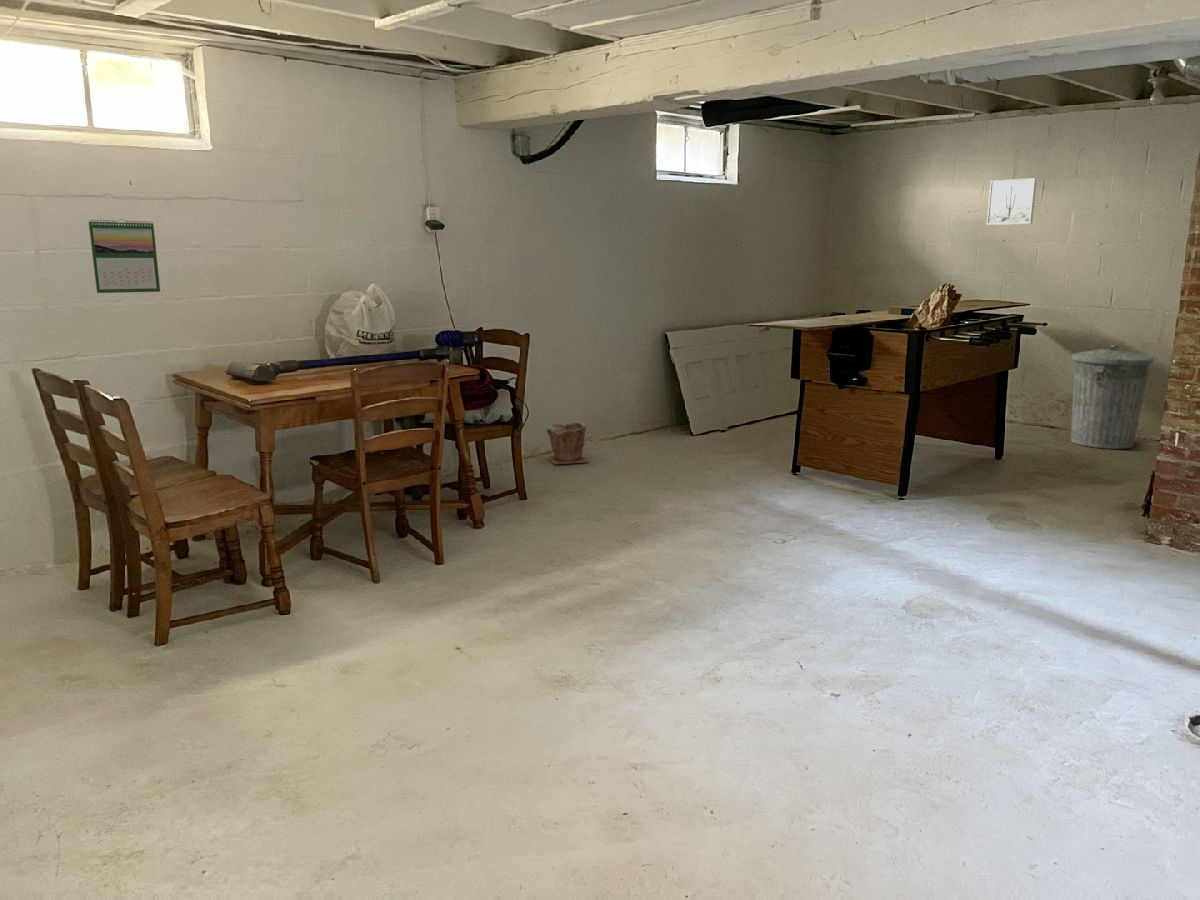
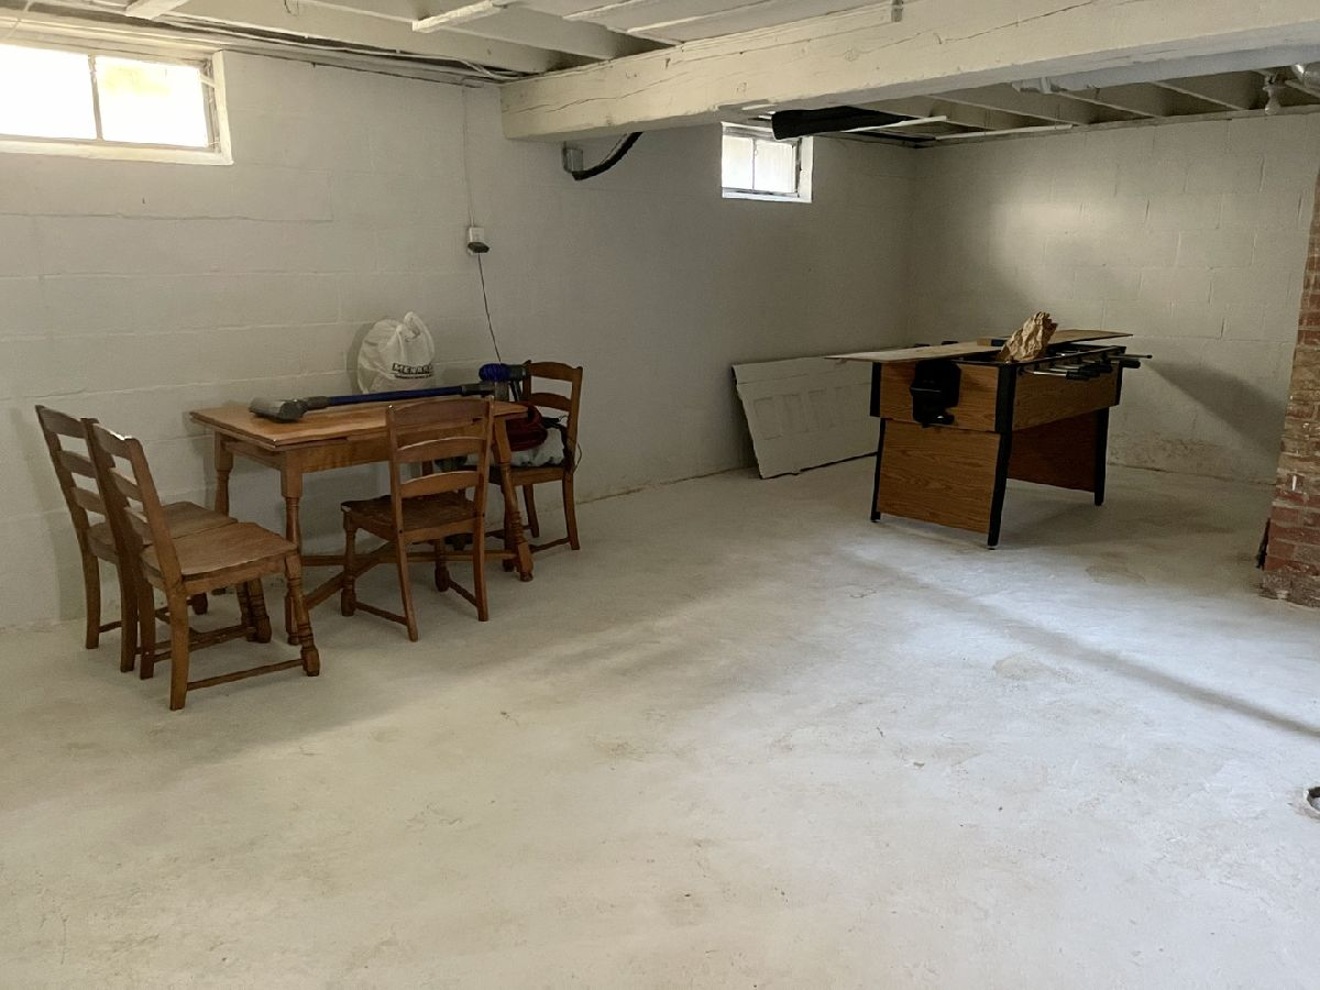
- calendar (125, 256)
- wall art (1011, 202)
- plant pot (567, 441)
- trash can (1107, 394)
